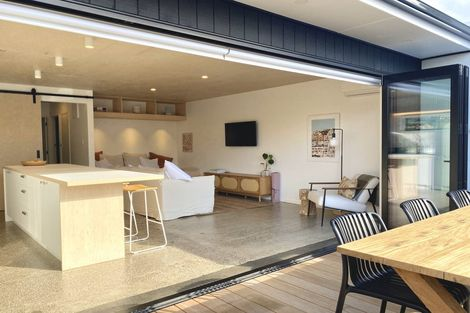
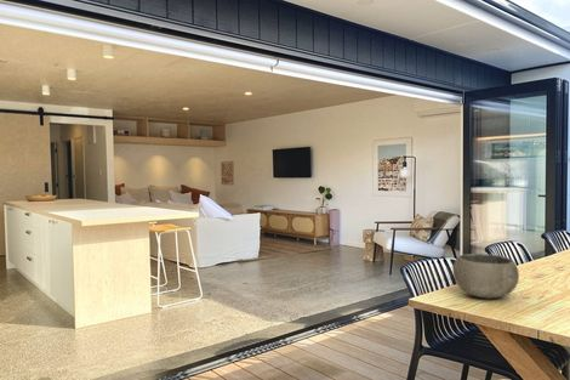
+ bowl (484, 276)
